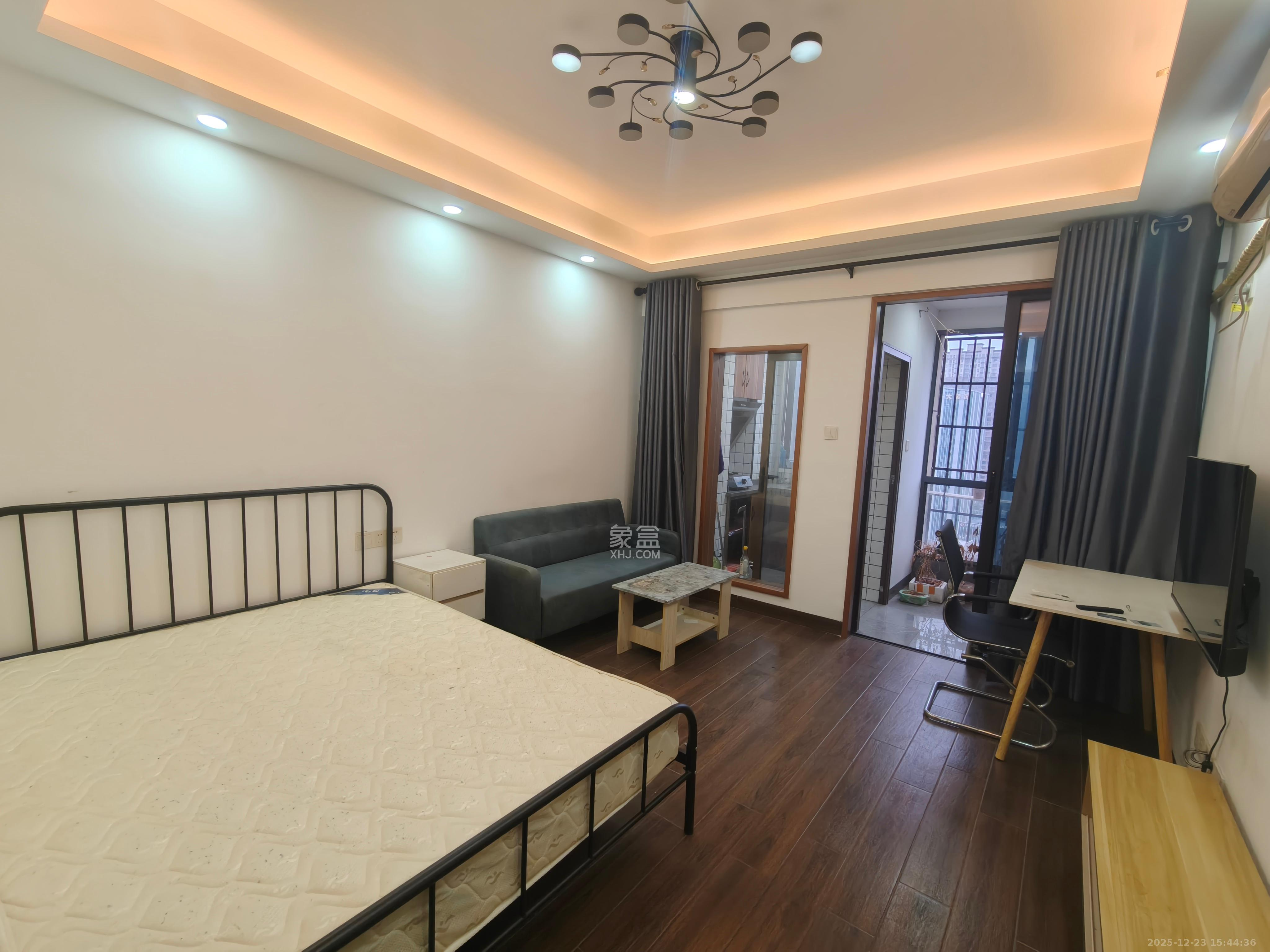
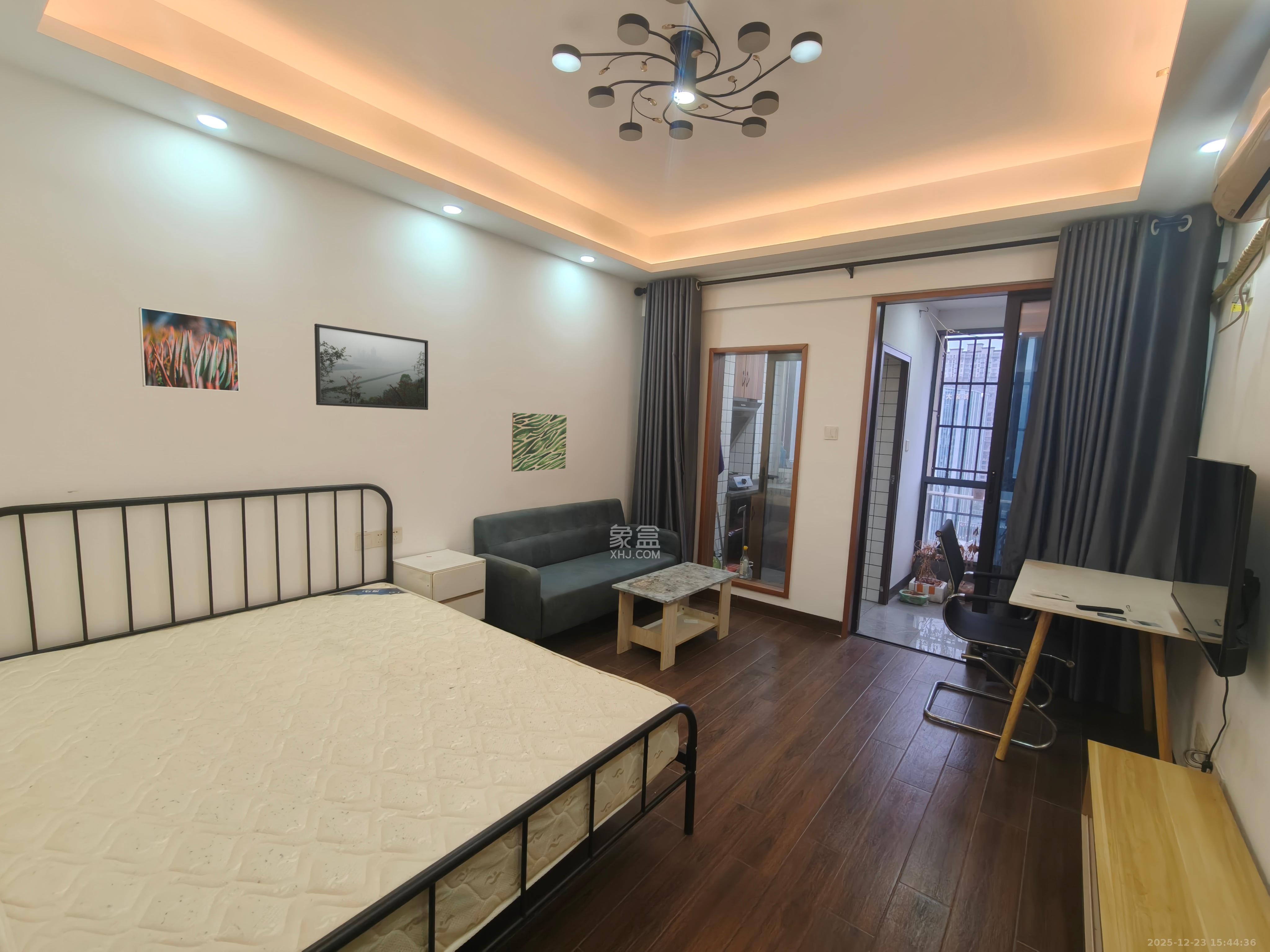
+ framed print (192, 352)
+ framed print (376, 370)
+ wall art (540, 442)
